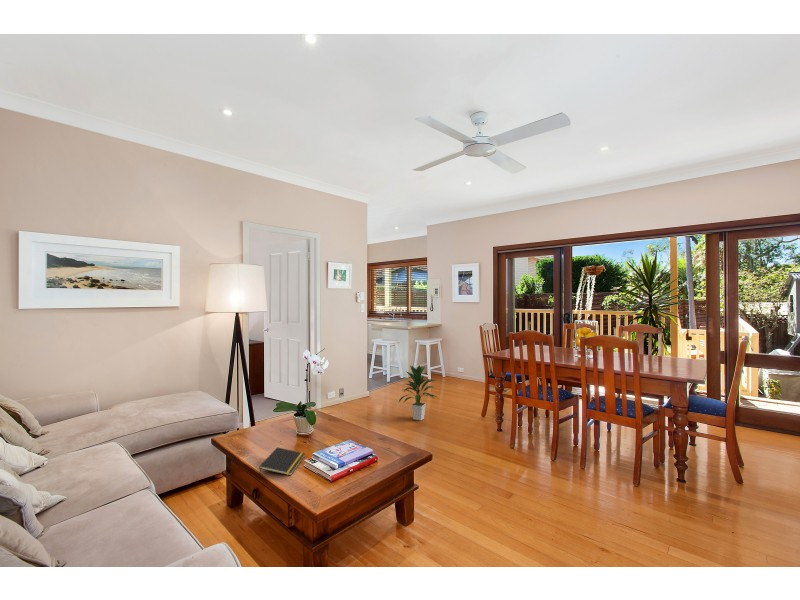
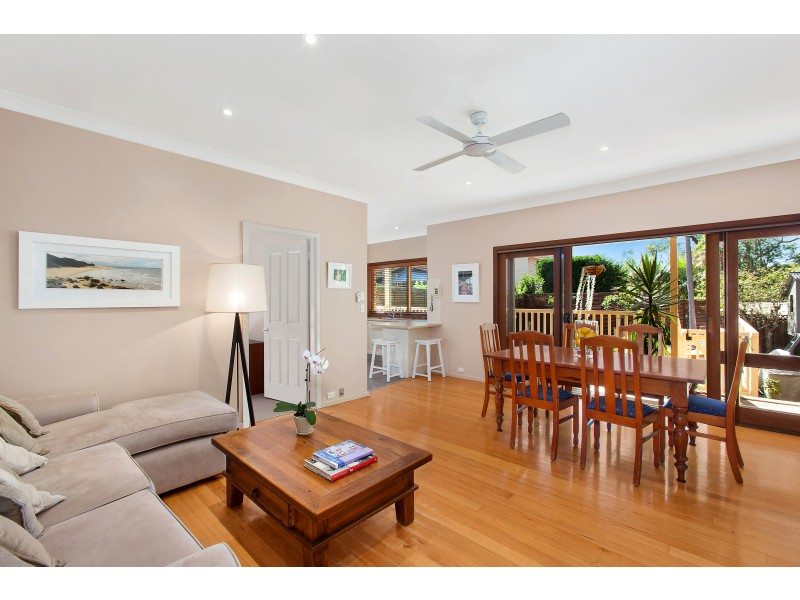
- indoor plant (417, 390)
- notepad (283, 460)
